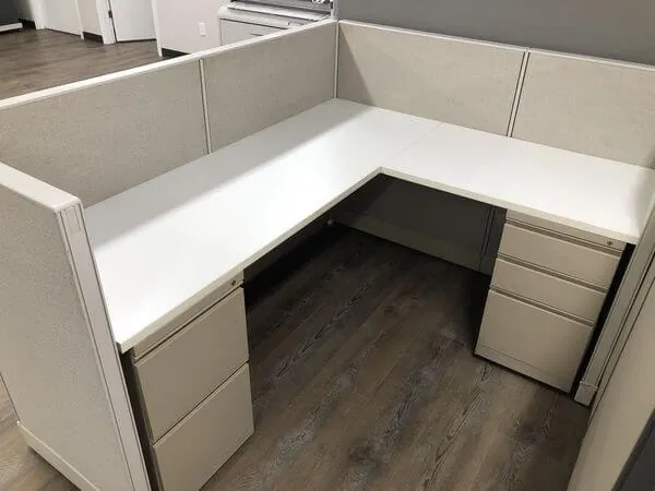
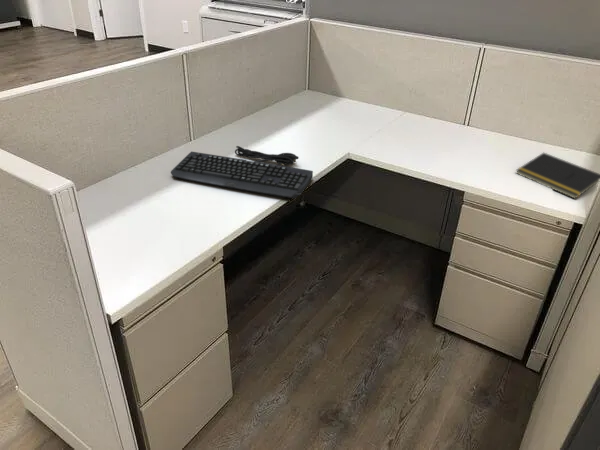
+ keyboard (248, 166)
+ notepad (558, 174)
